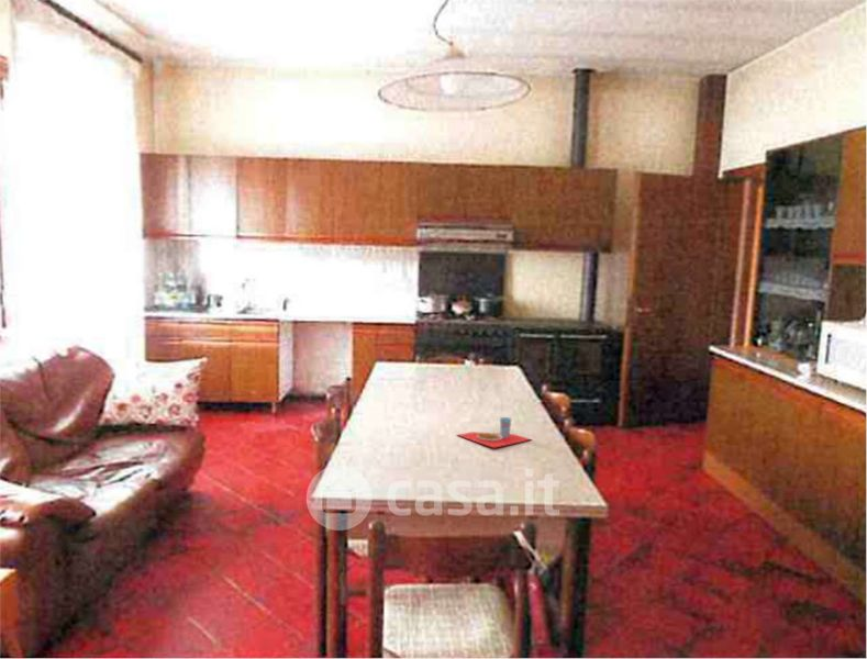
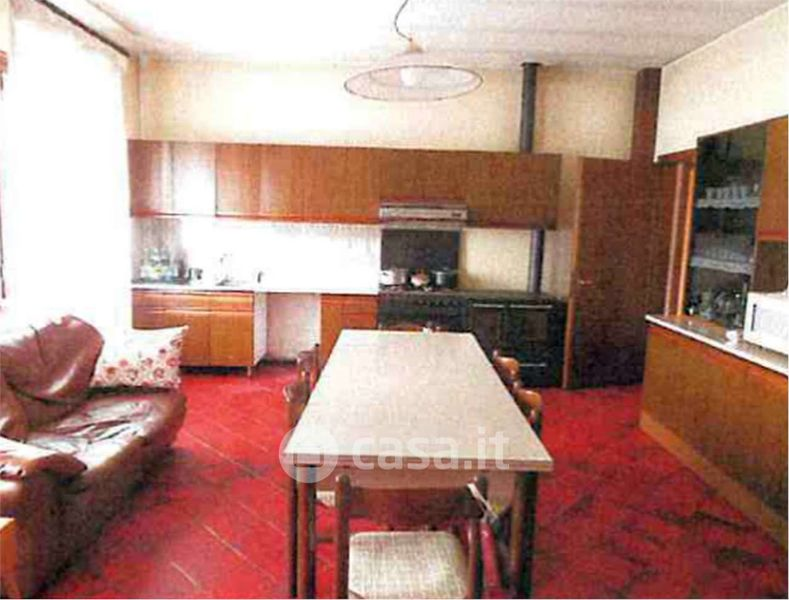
- placemat (493, 433)
